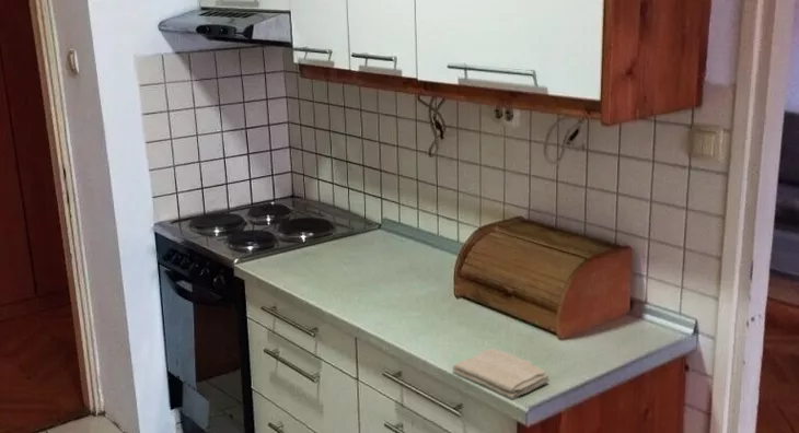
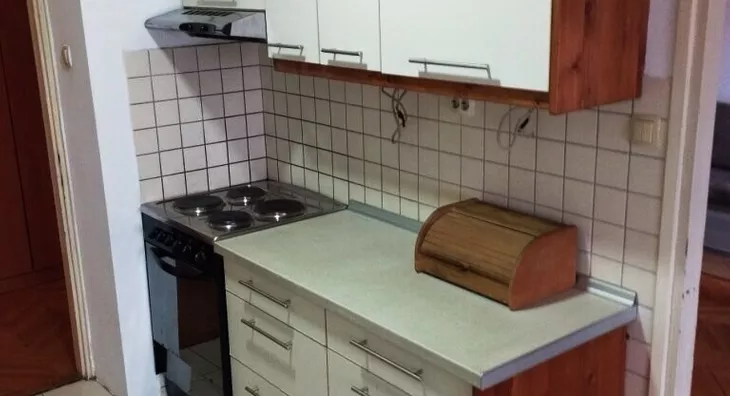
- washcloth (500, 371)
